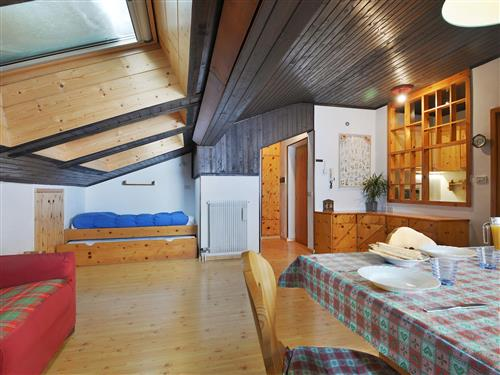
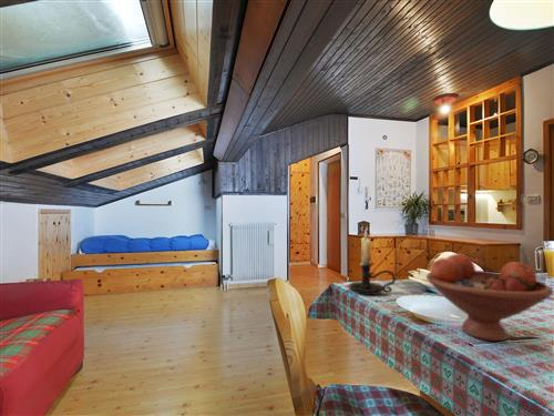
+ candle holder (370, 258)
+ fruit bowl (483, 296)
